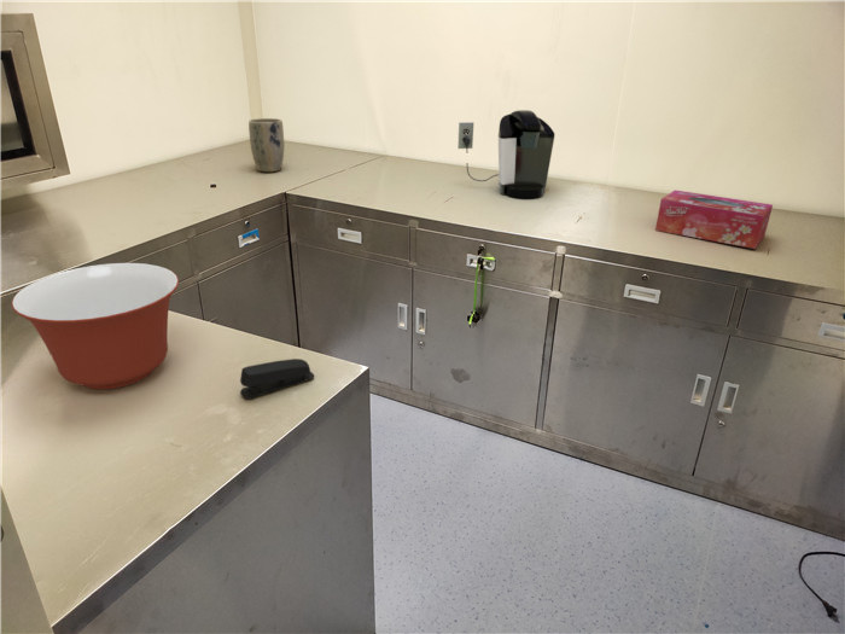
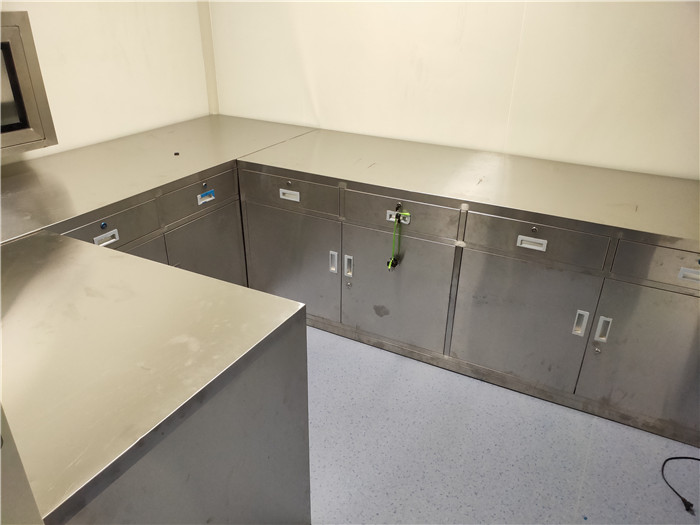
- coffee maker (508, 152)
- tissue box (712, 217)
- plant pot (267, 145)
- stapler (276, 372)
- mixing bowl (107, 331)
